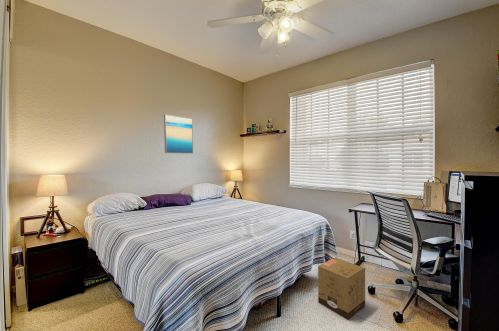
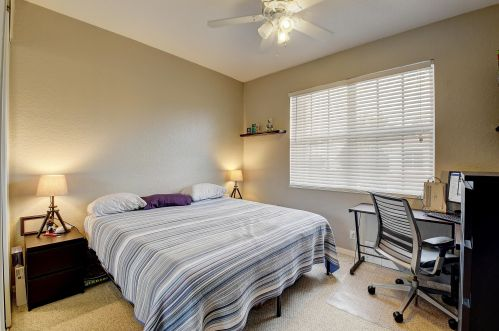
- wall art (179, 135)
- cardboard box (341, 285)
